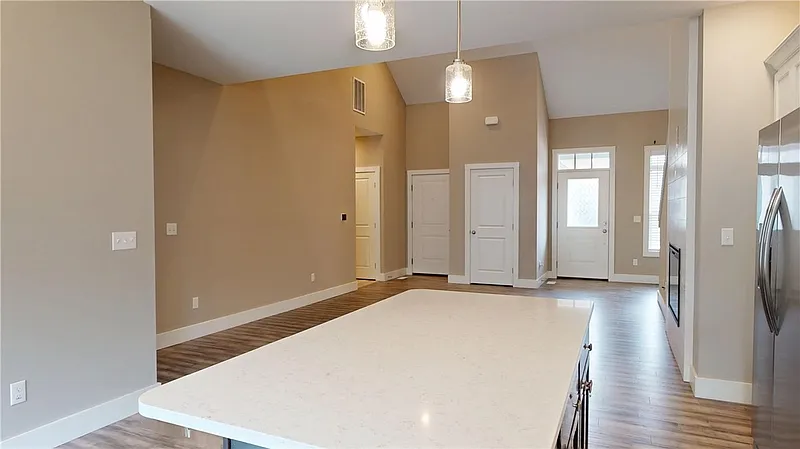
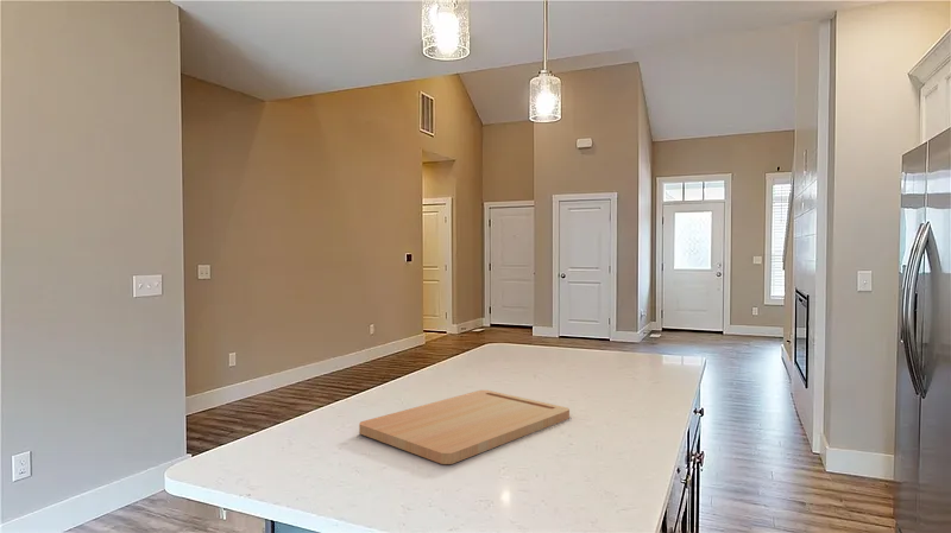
+ cutting board (468, 419)
